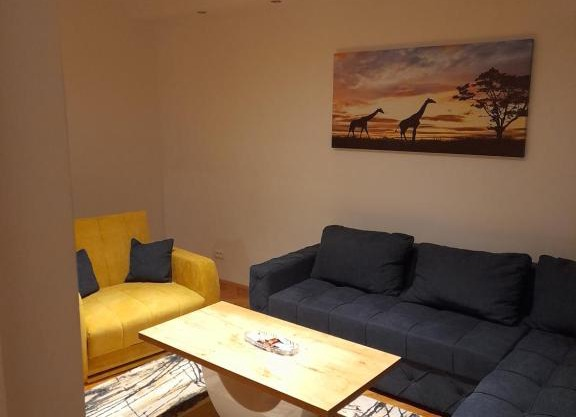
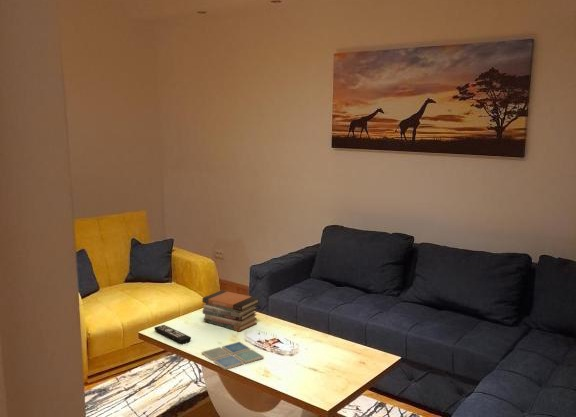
+ book stack (230, 310)
+ remote control (172, 333)
+ drink coaster (232, 355)
